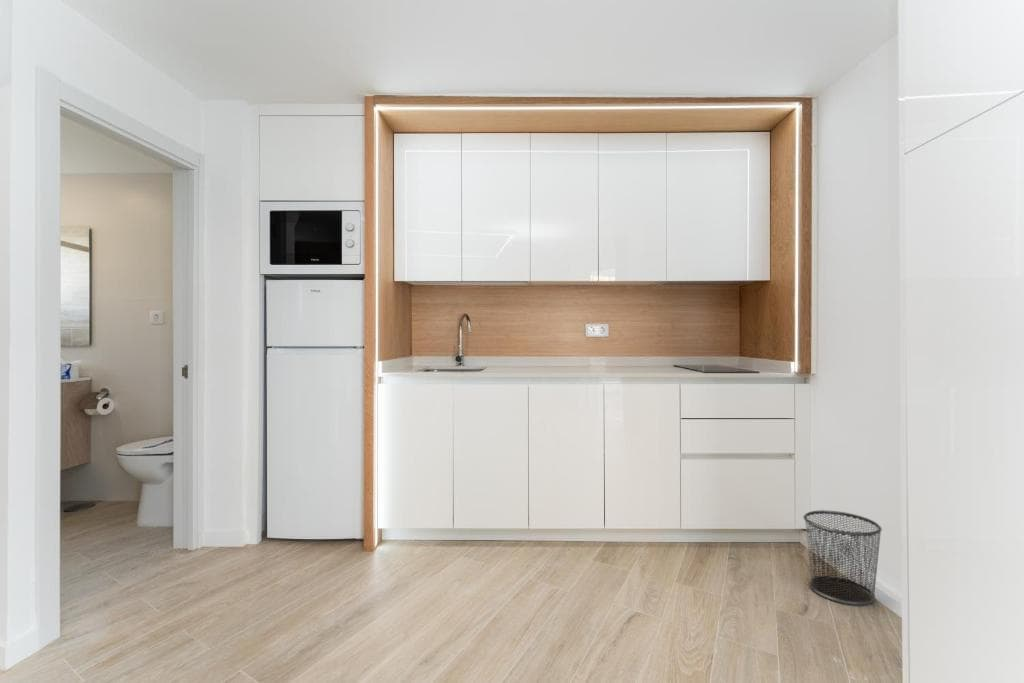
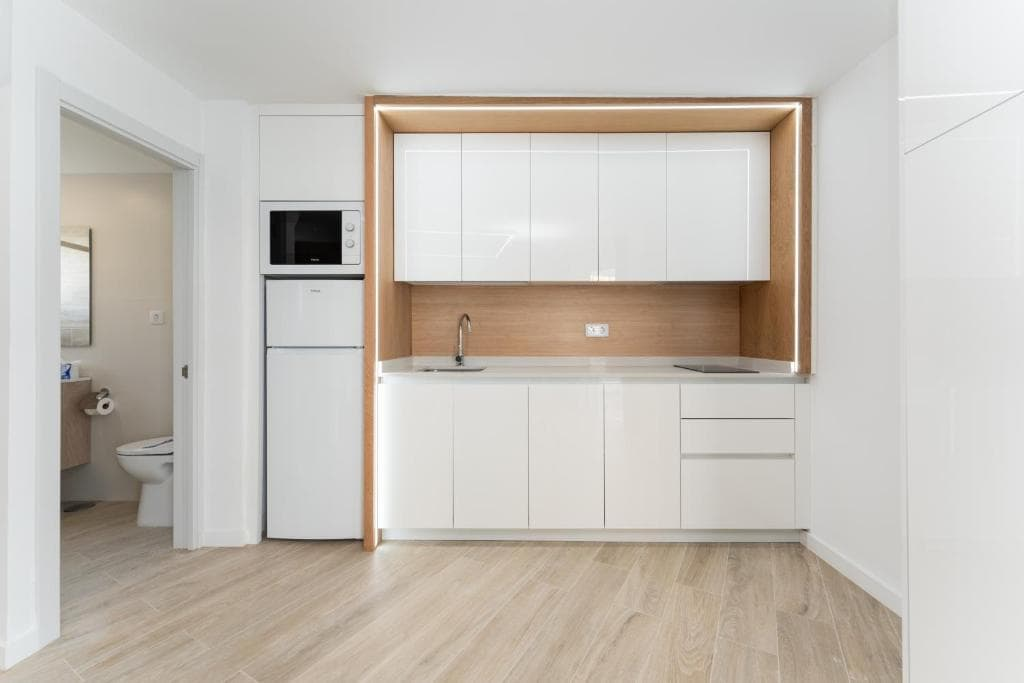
- waste bin (841, 556)
